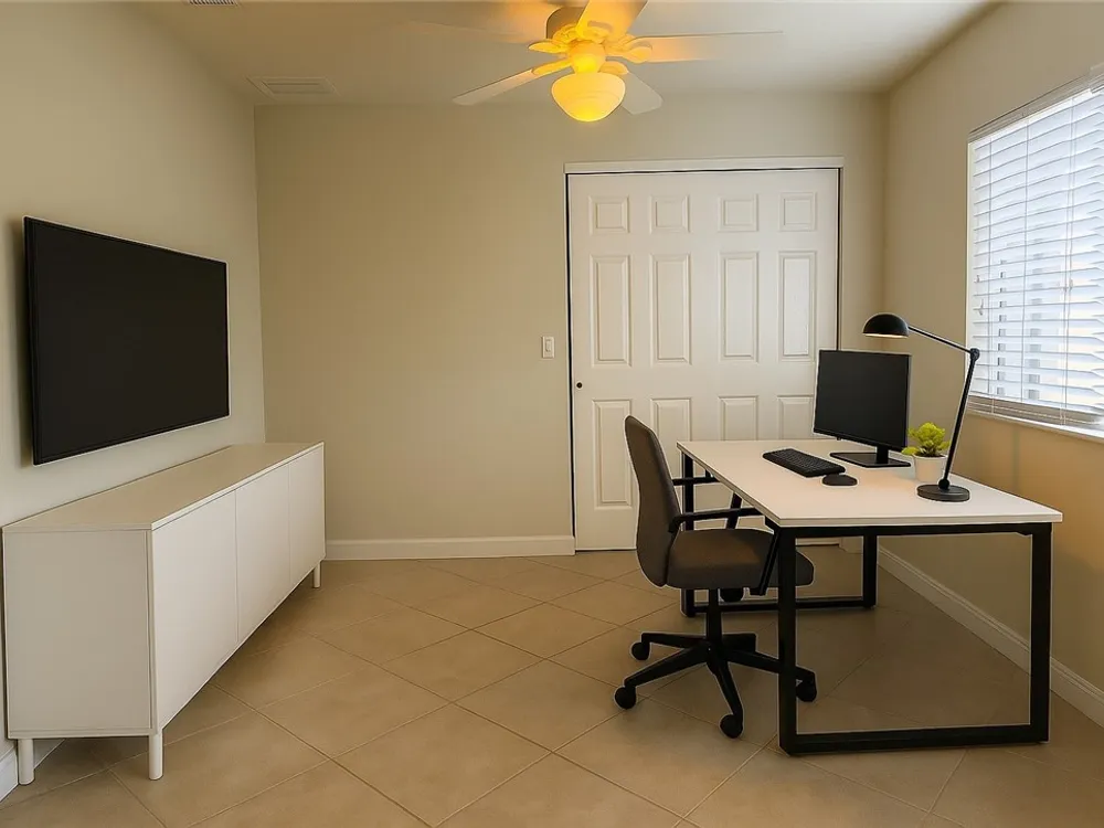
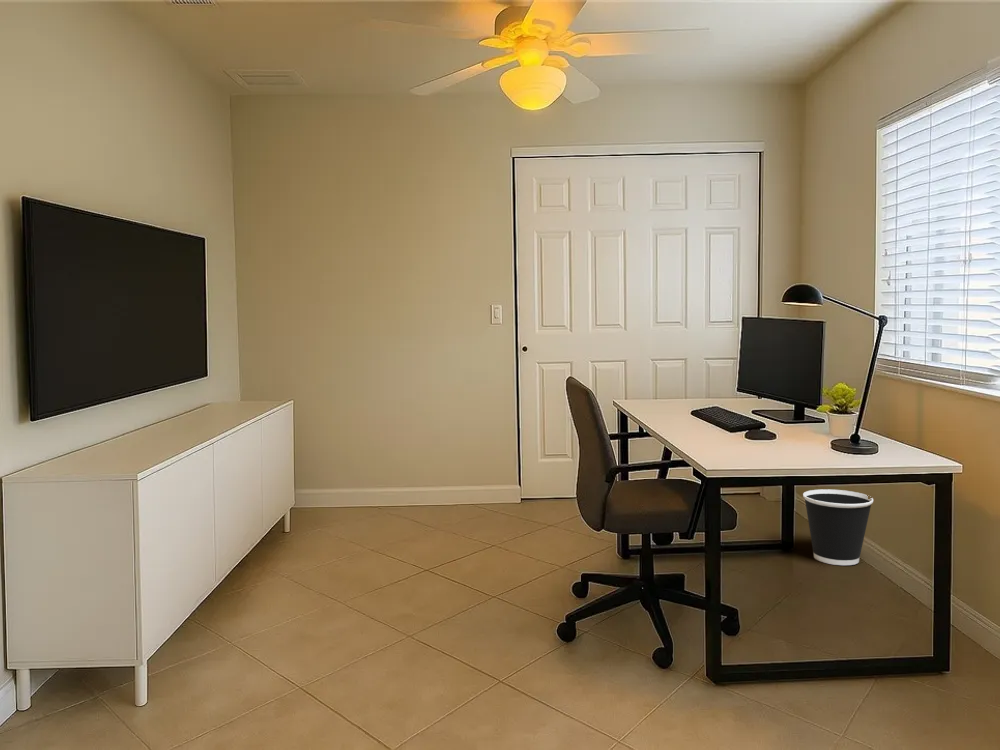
+ wastebasket (836, 527)
